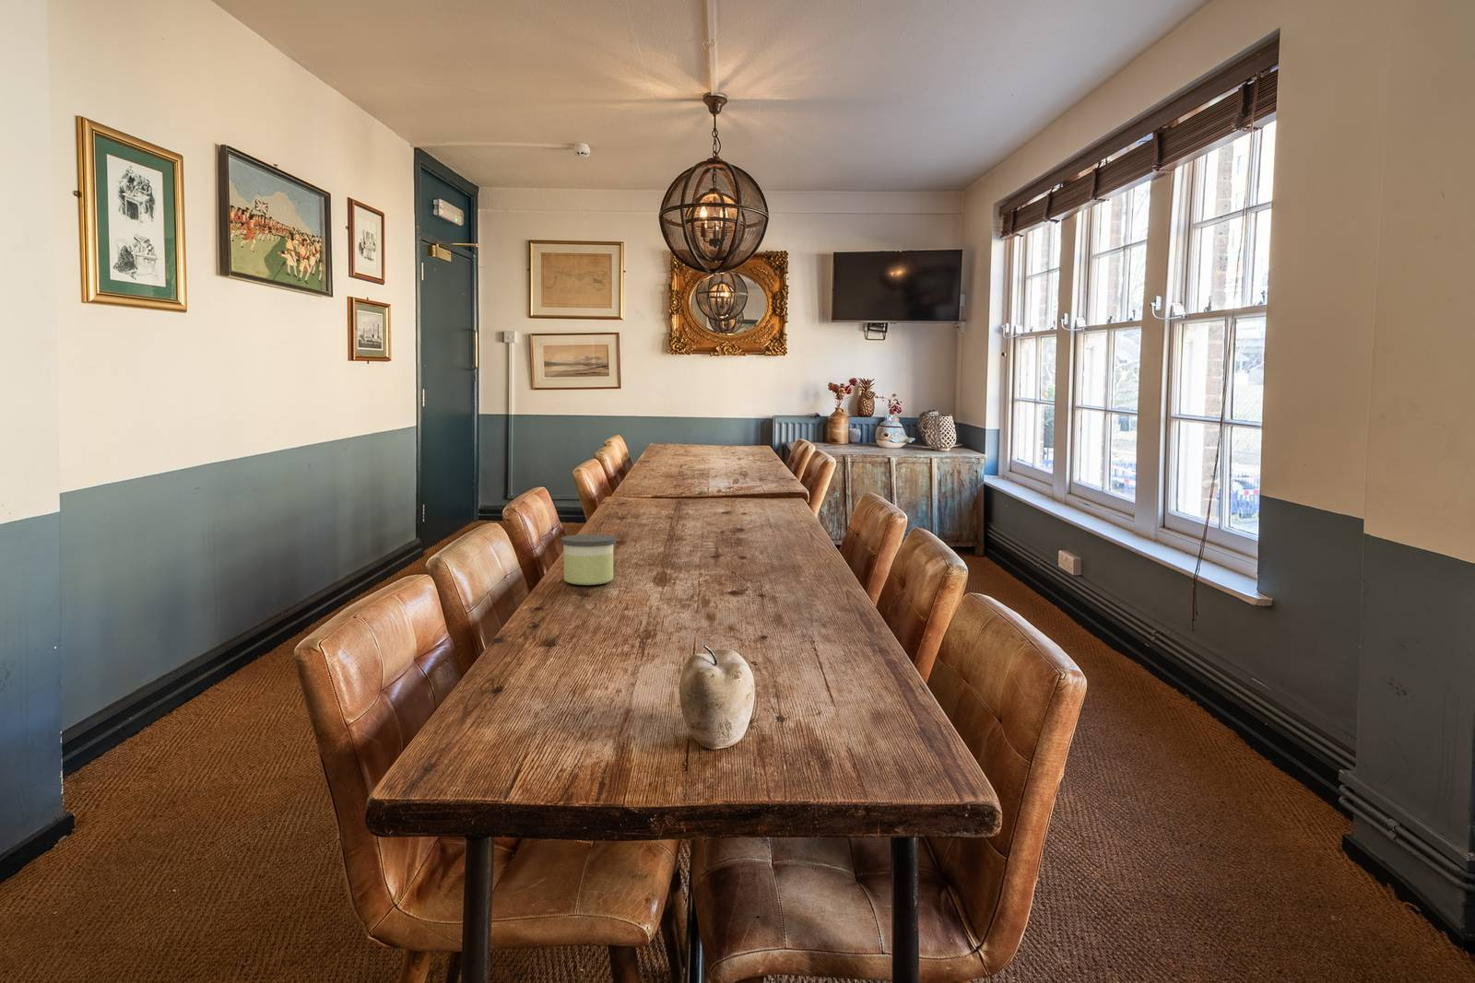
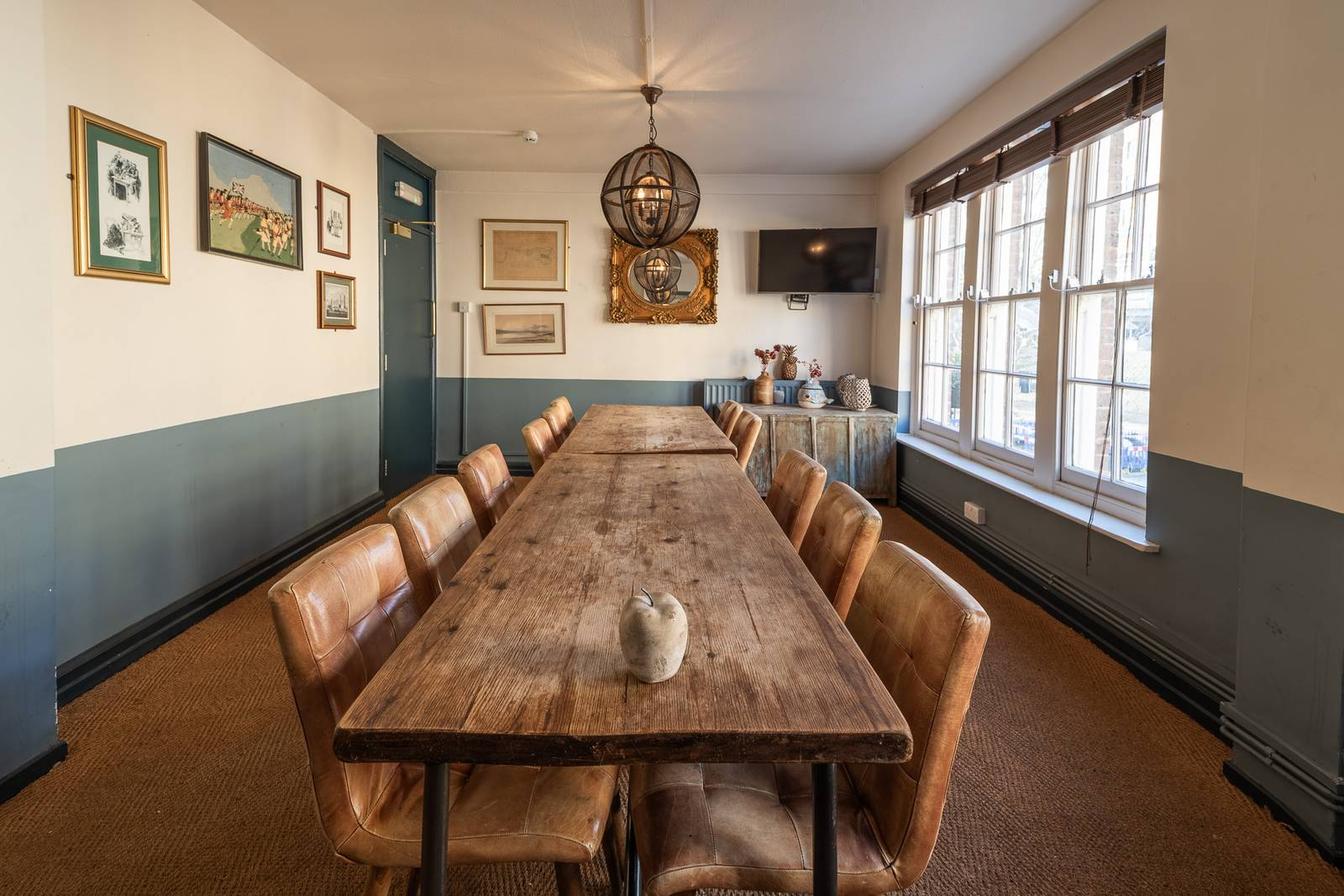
- candle (588, 560)
